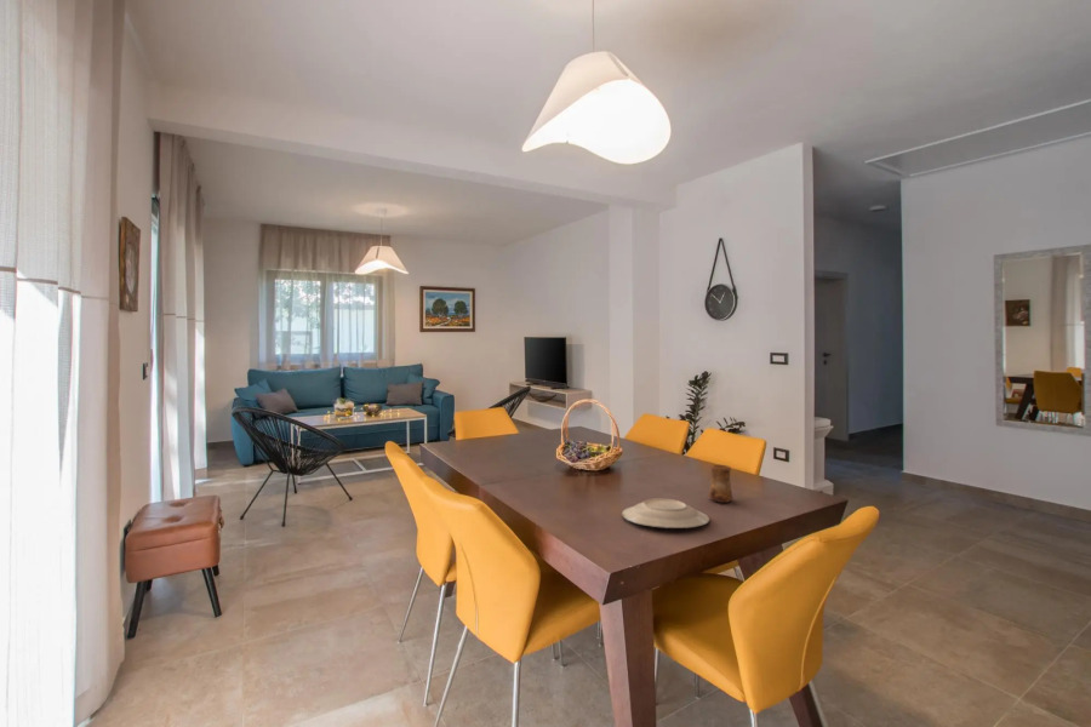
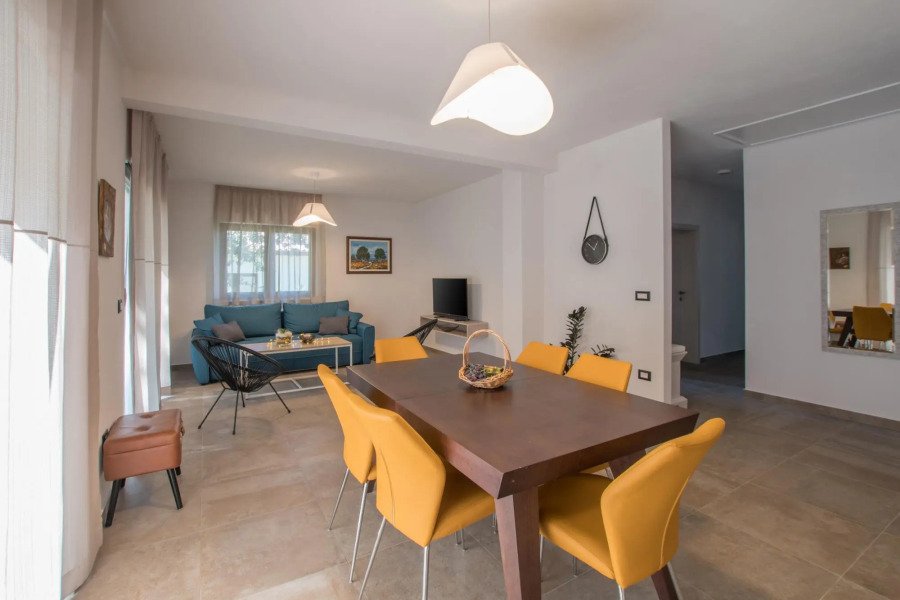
- plate (664, 510)
- cup (720, 482)
